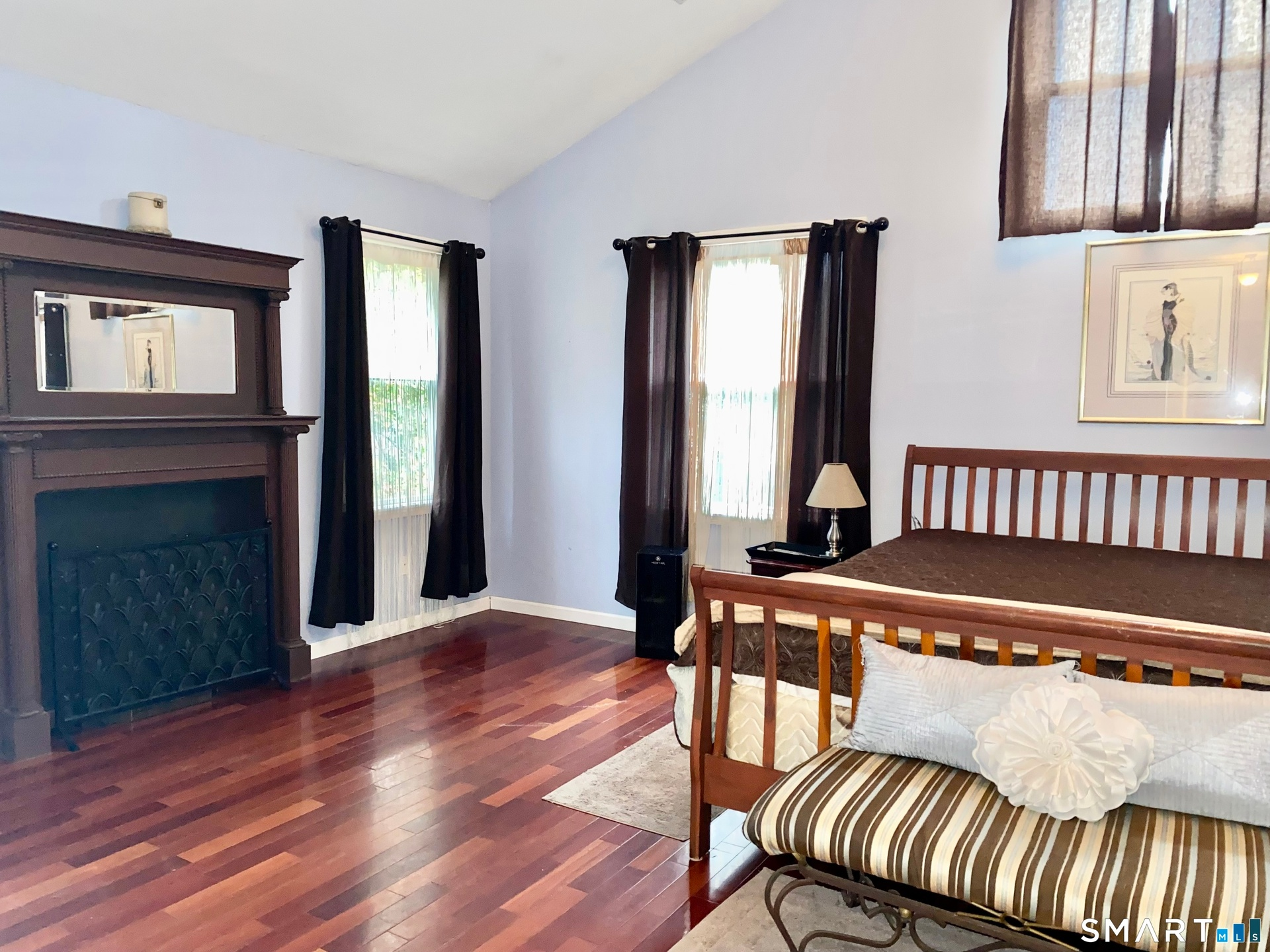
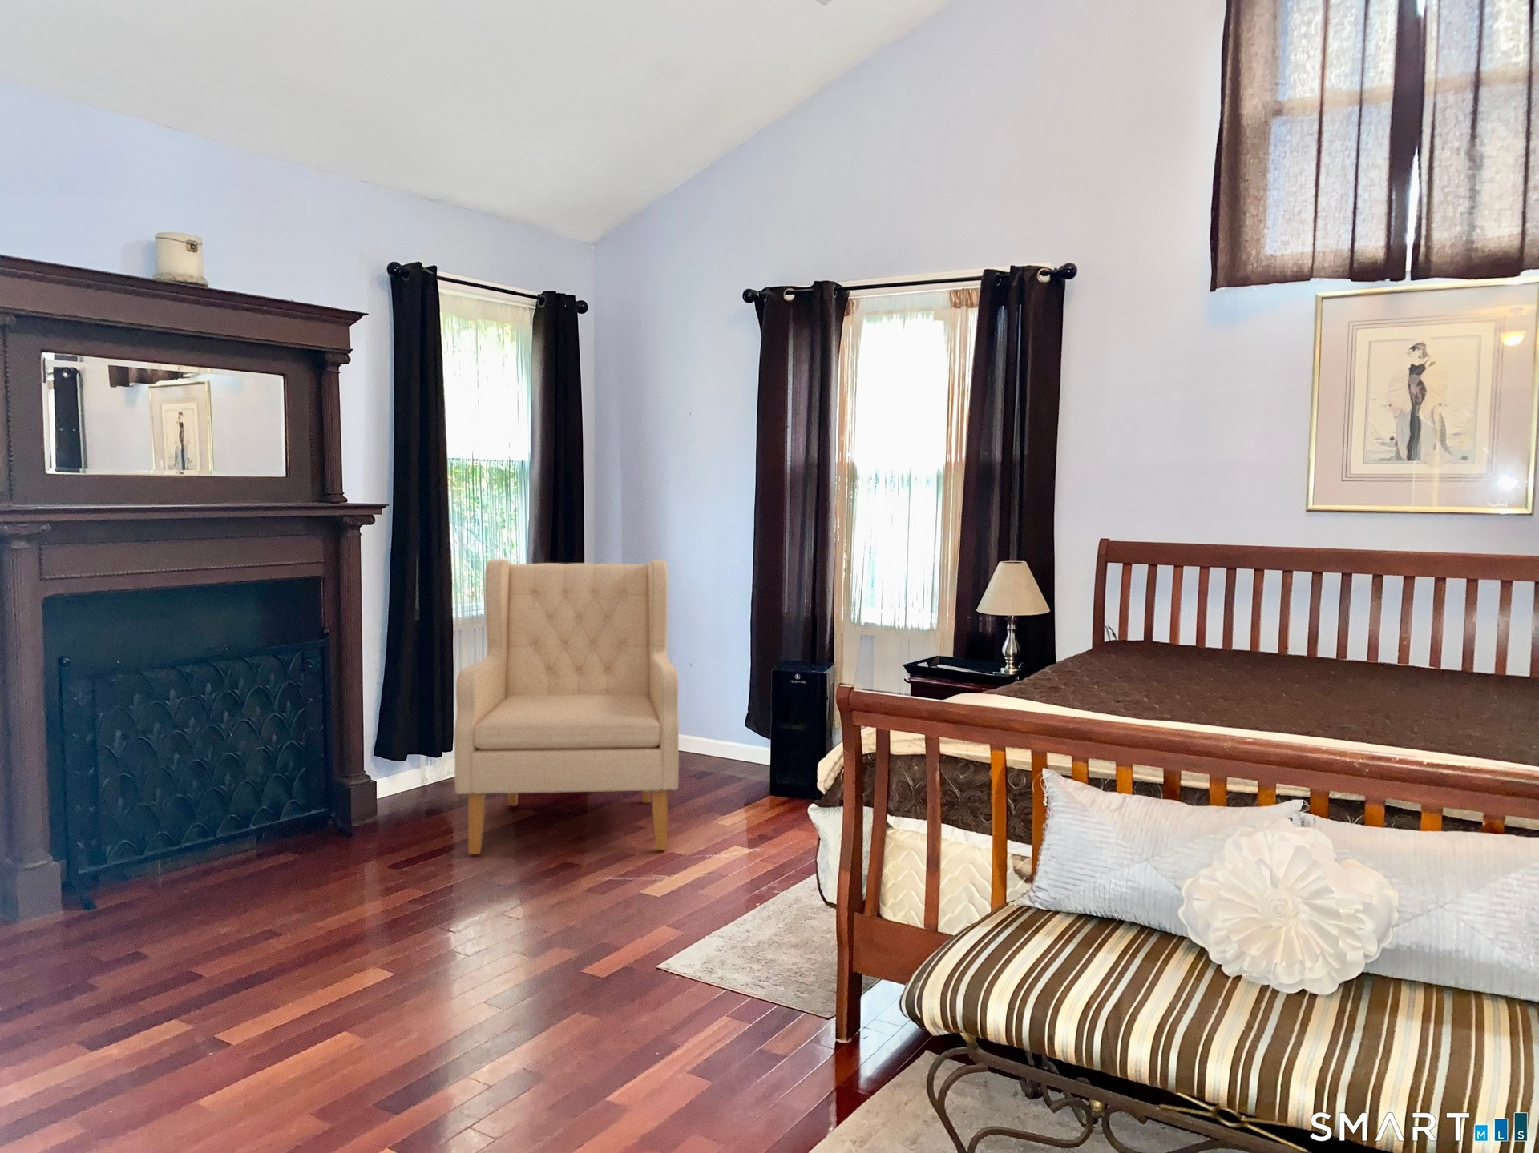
+ chair (574, 693)
